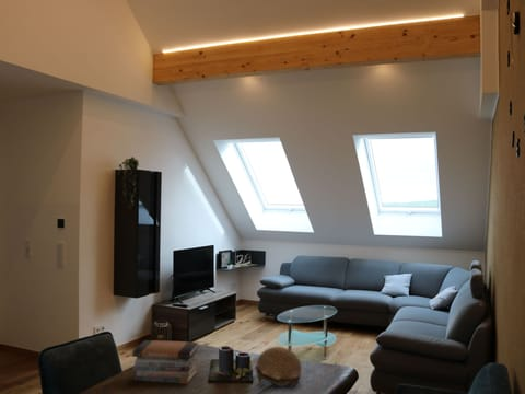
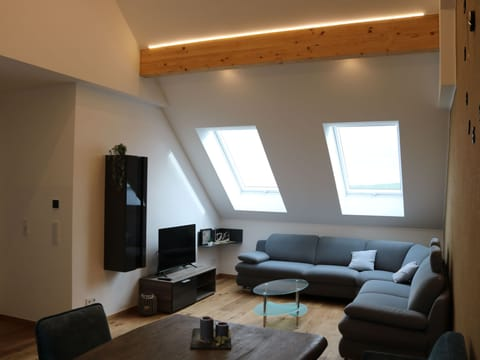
- decorative bowl (278, 364)
- book stack (165, 361)
